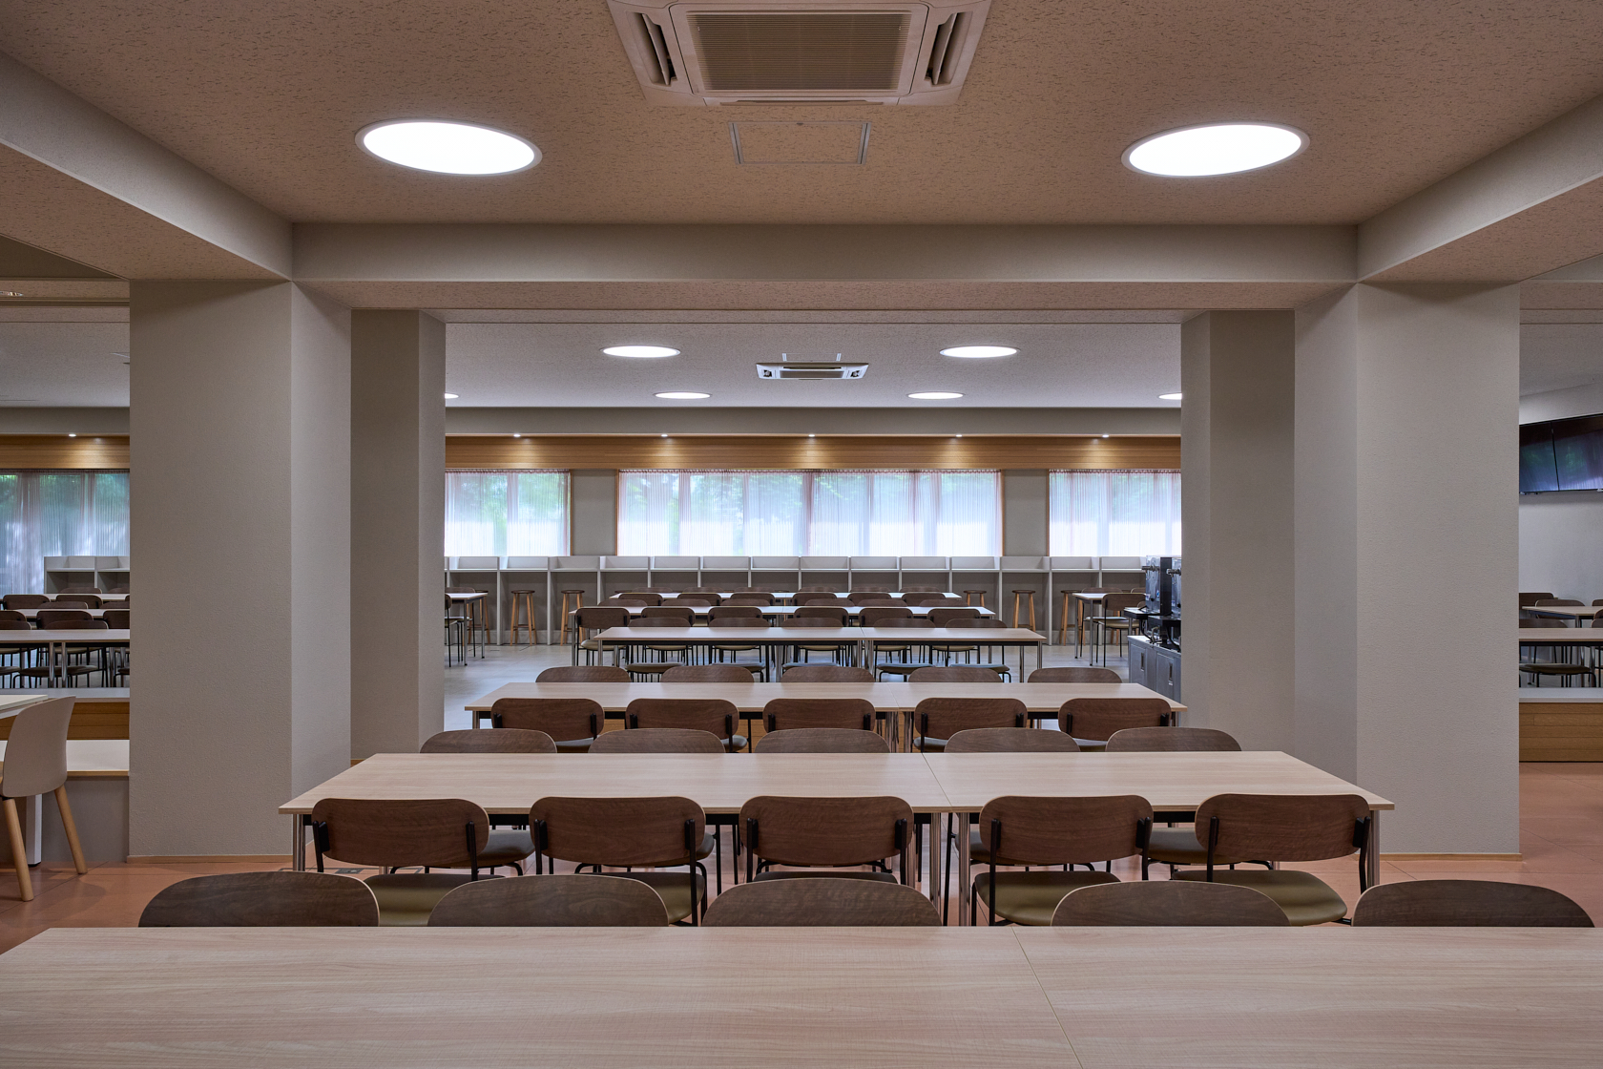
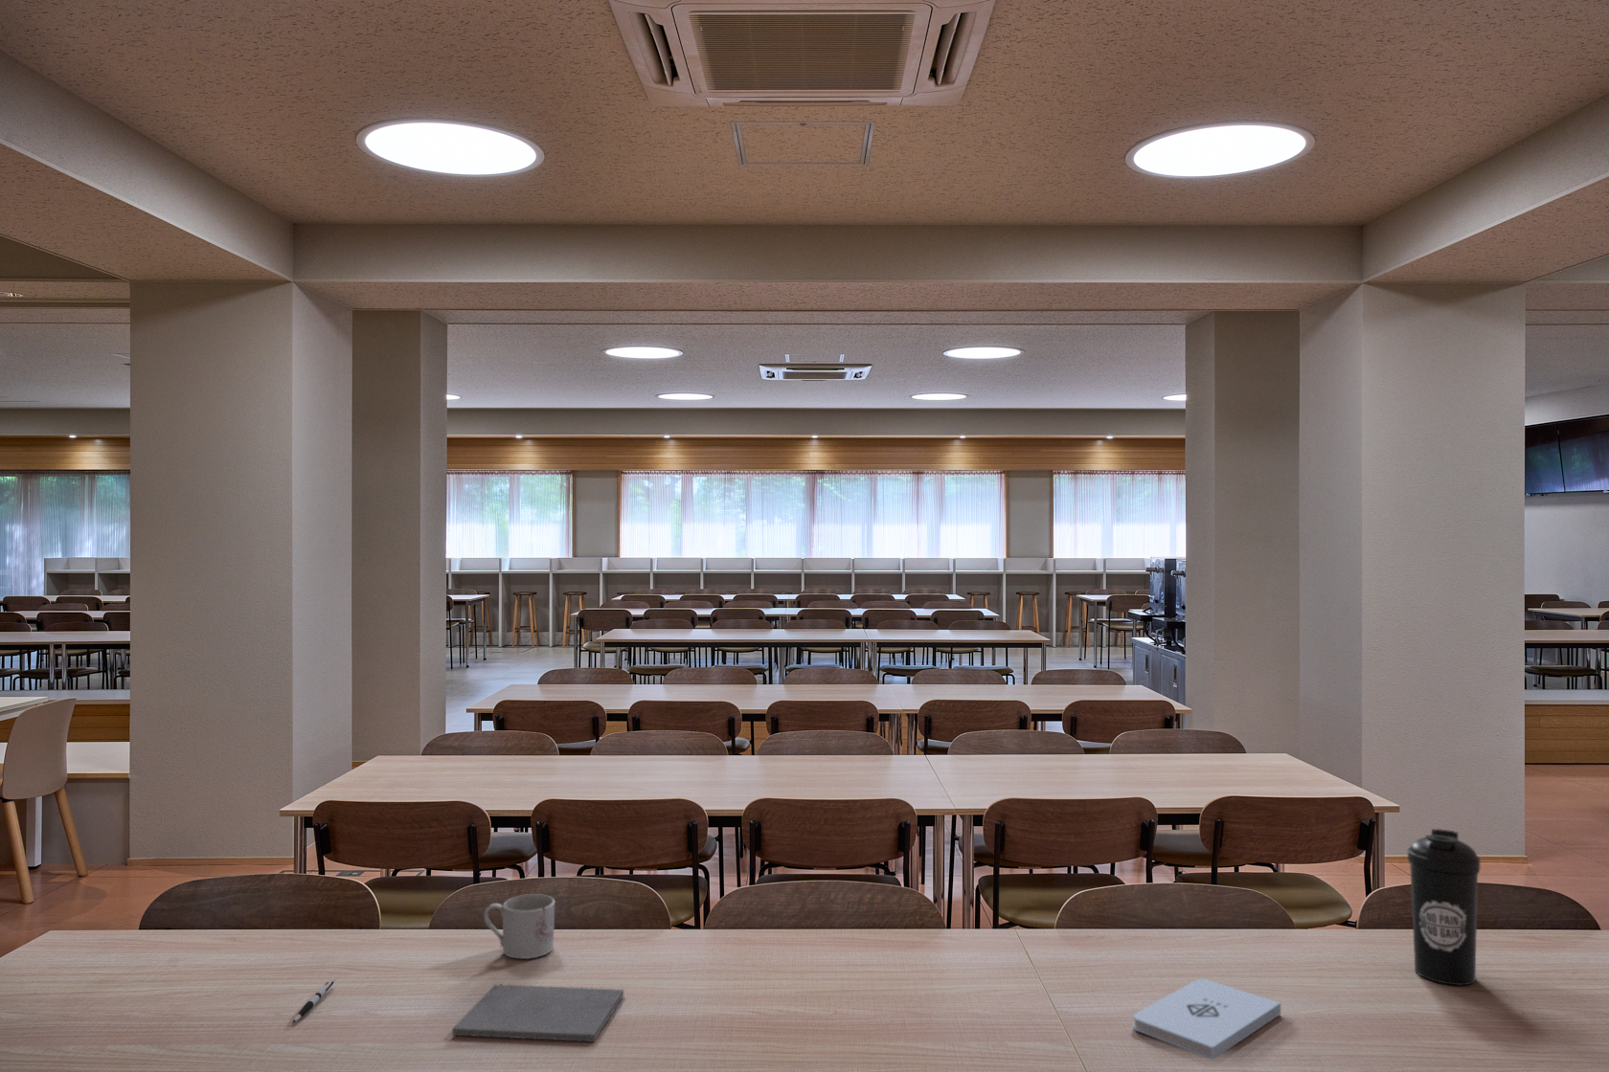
+ notepad (541, 1011)
+ mug (520, 926)
+ pen (314, 999)
+ notepad (1206, 1015)
+ water bottle (1444, 903)
